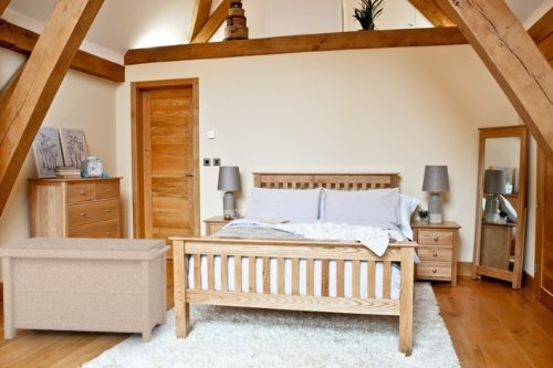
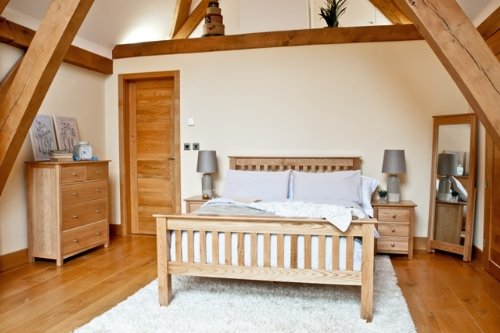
- bench (87, 286)
